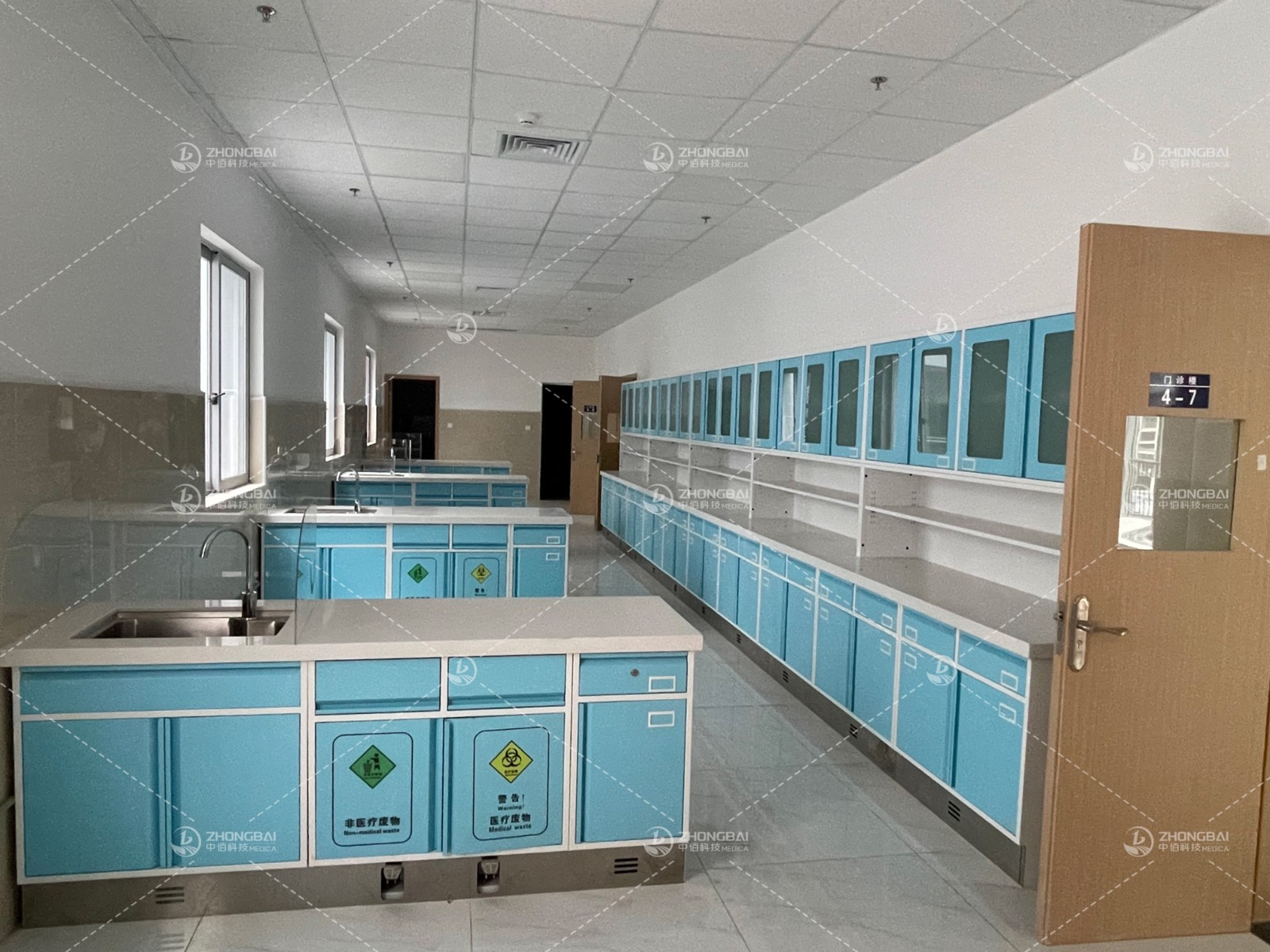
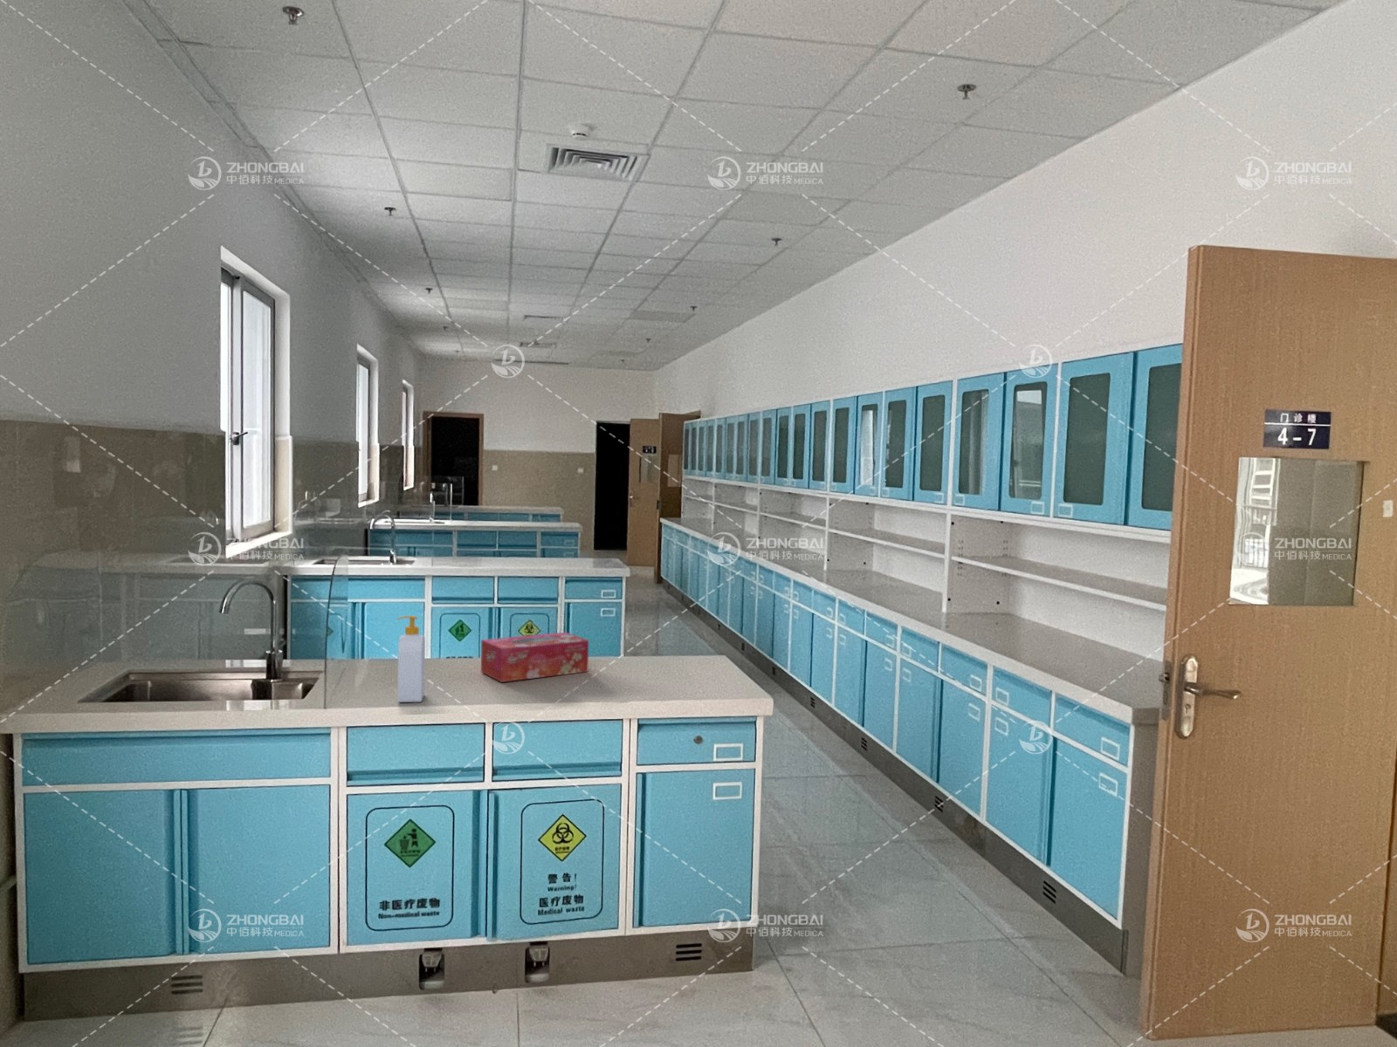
+ soap bottle (409, 657)
+ tissue box (535, 655)
